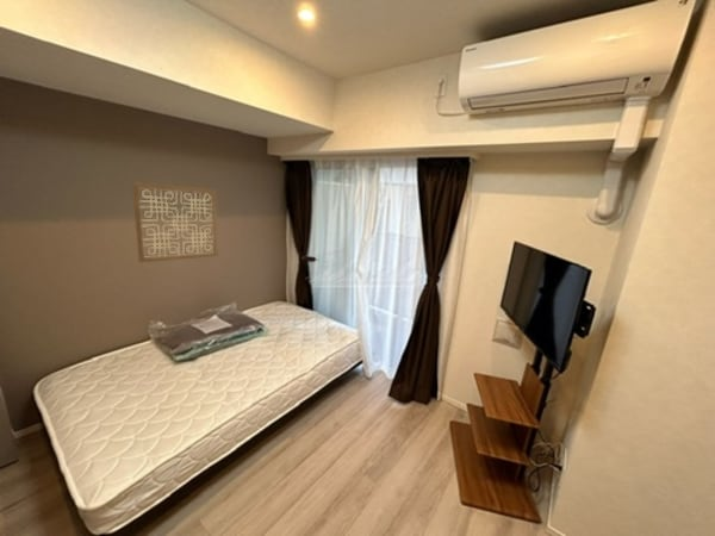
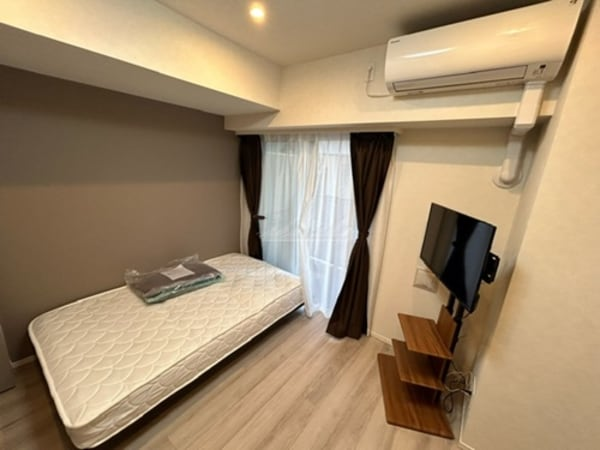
- wall art (179, 220)
